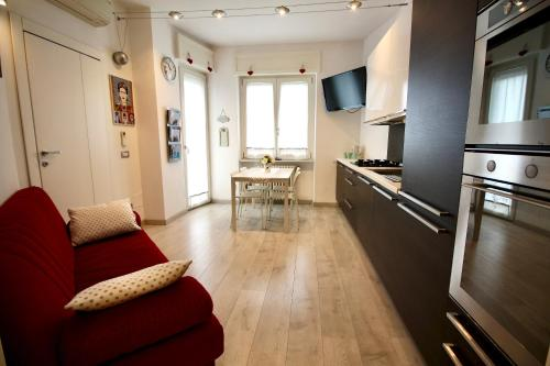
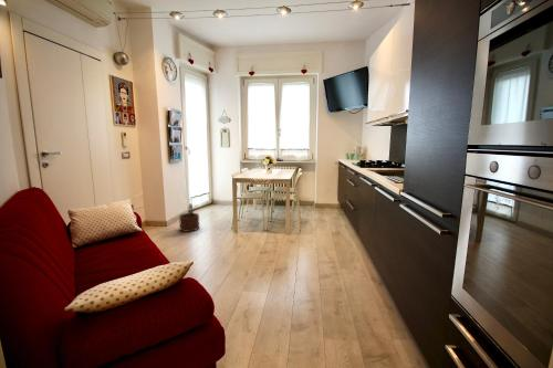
+ wooden bucket (189, 215)
